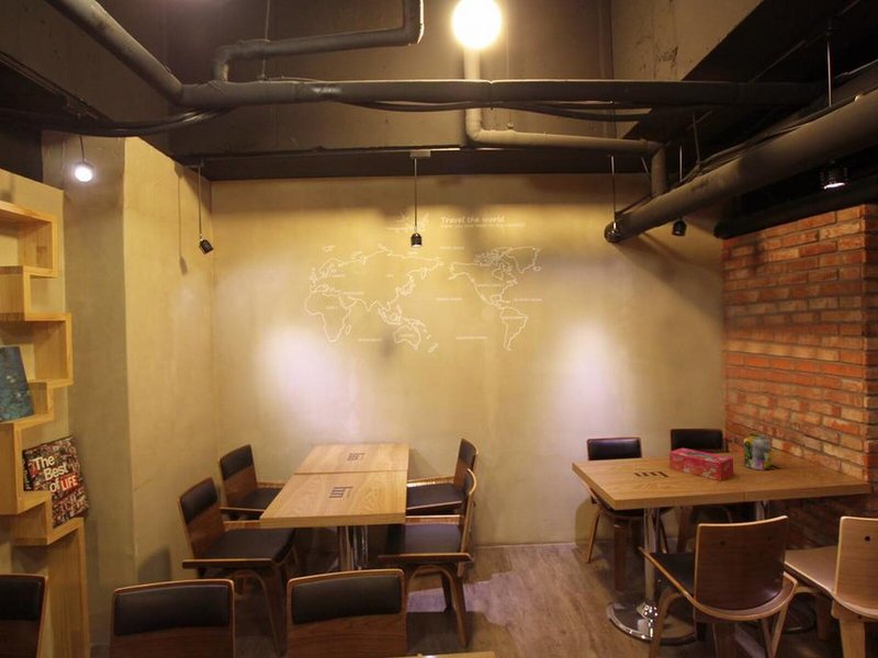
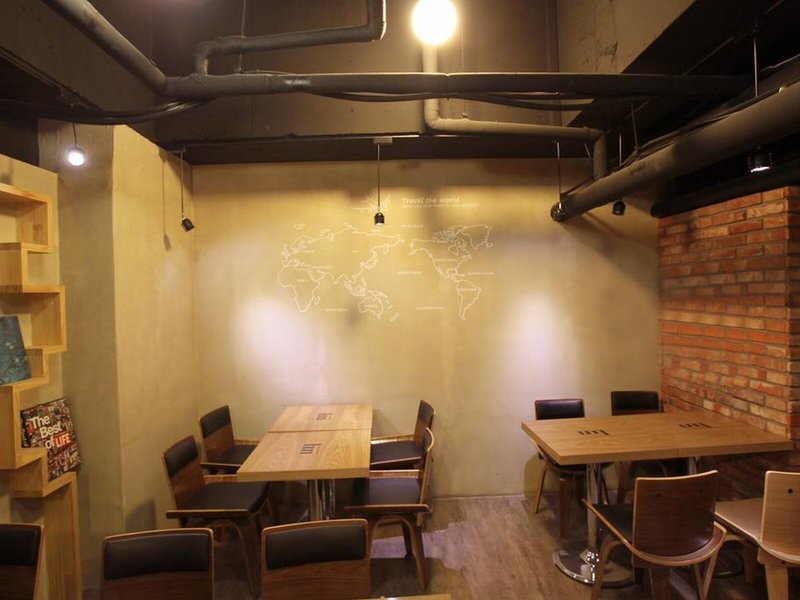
- tissue box (700, 463)
- jar (757, 451)
